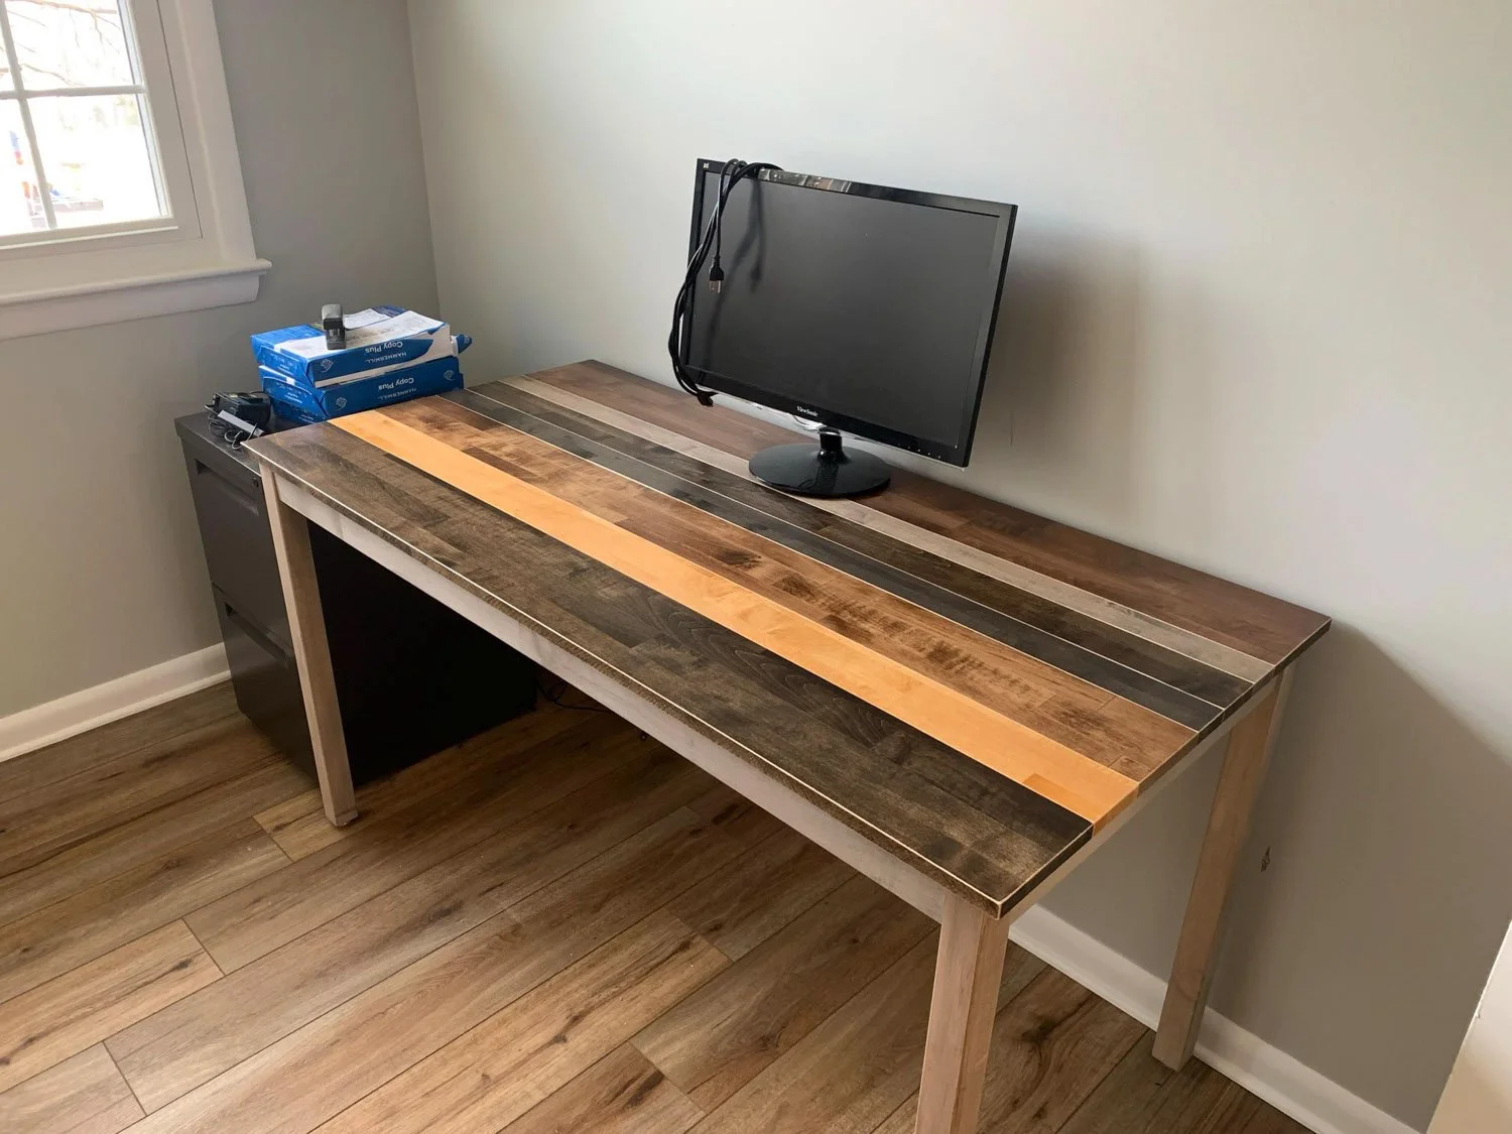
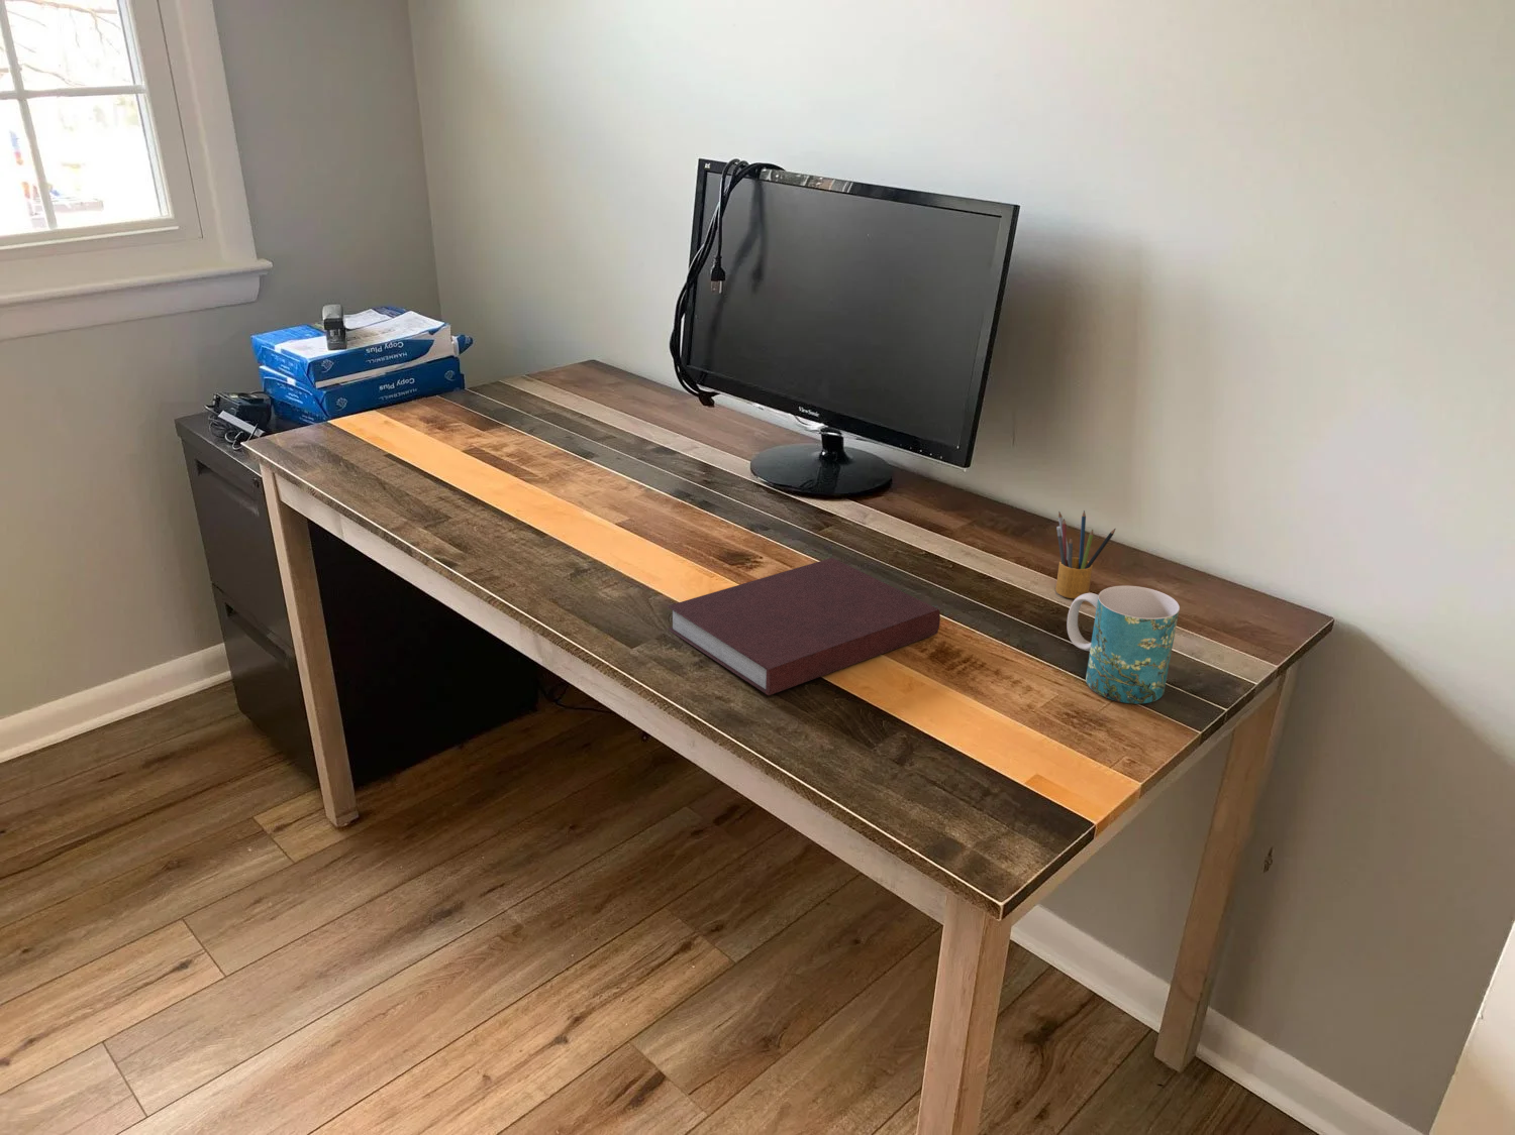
+ notebook (804, 620)
+ mug (1117, 637)
+ pencil box (1080, 556)
